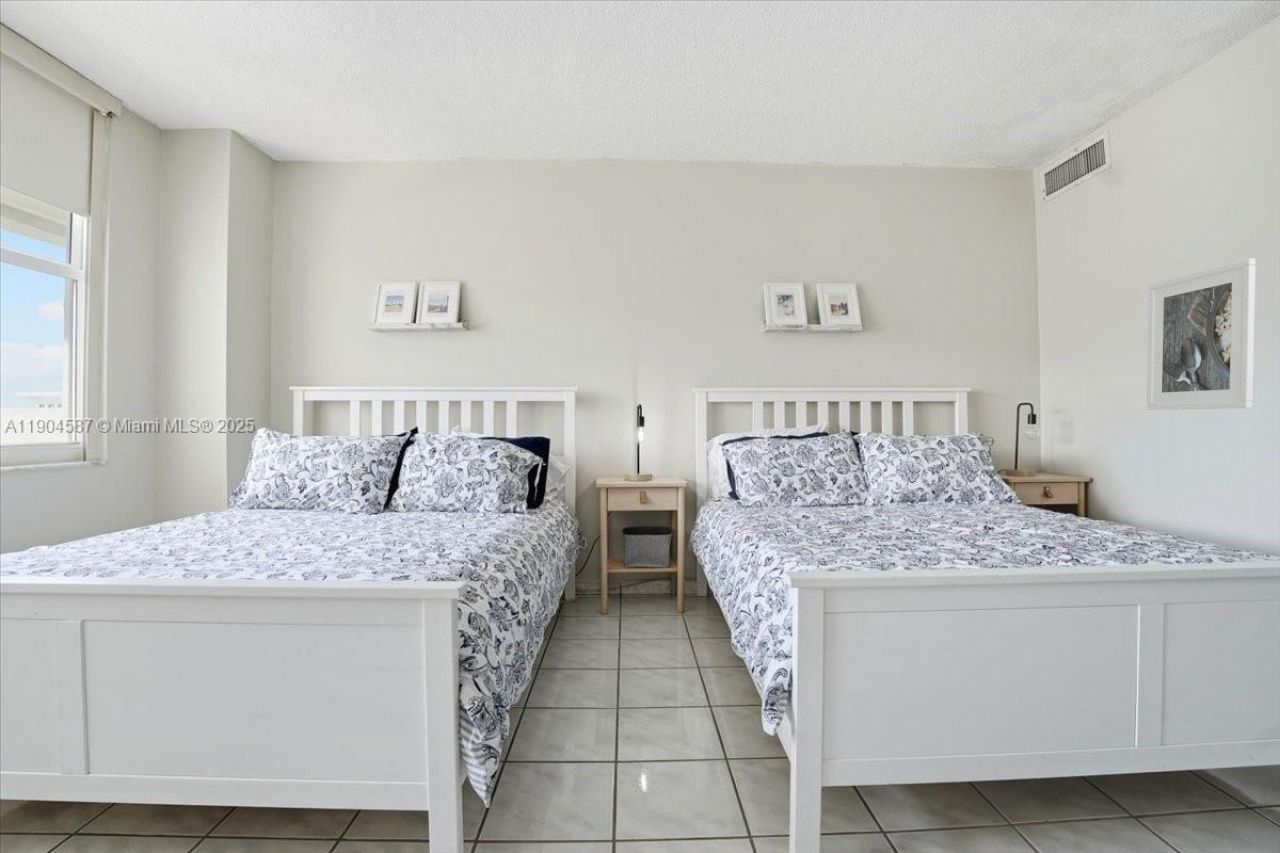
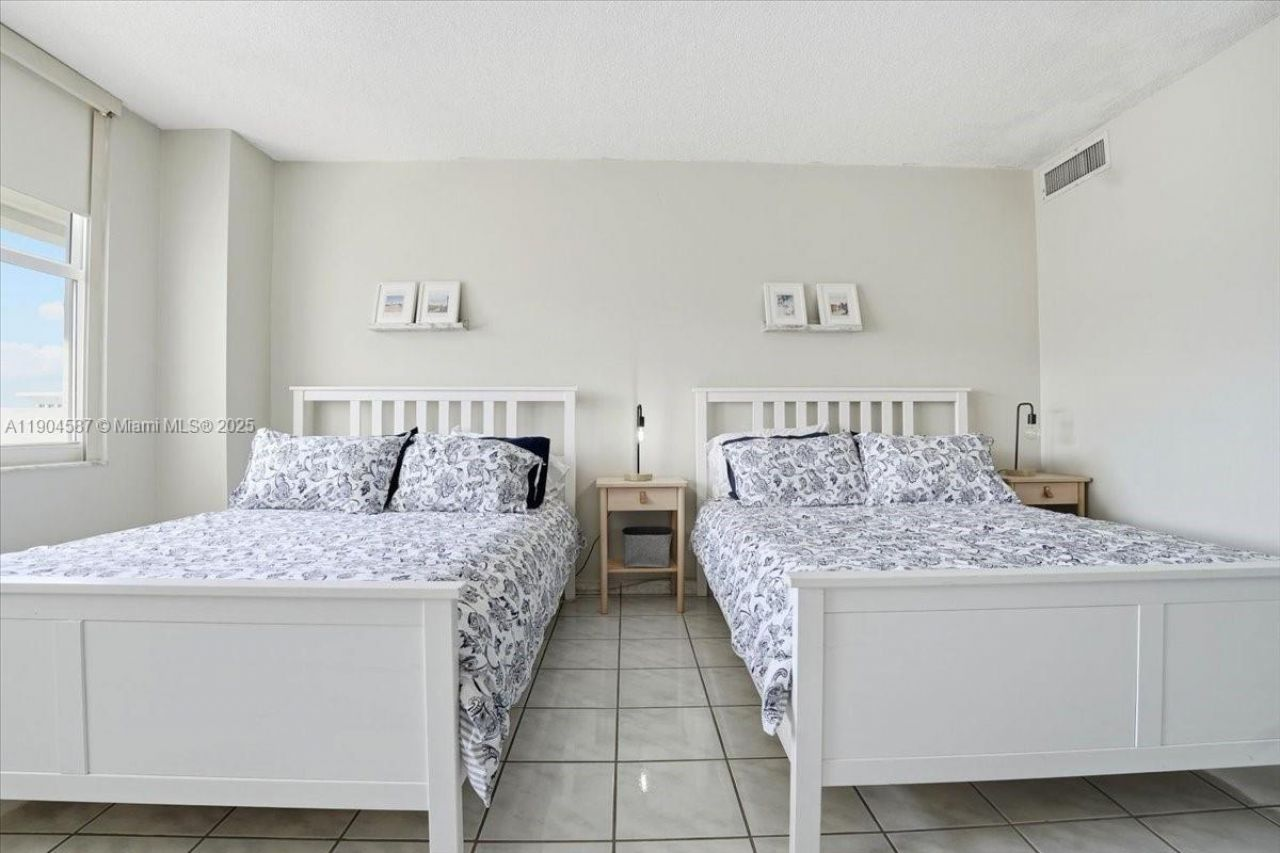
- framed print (1196, 340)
